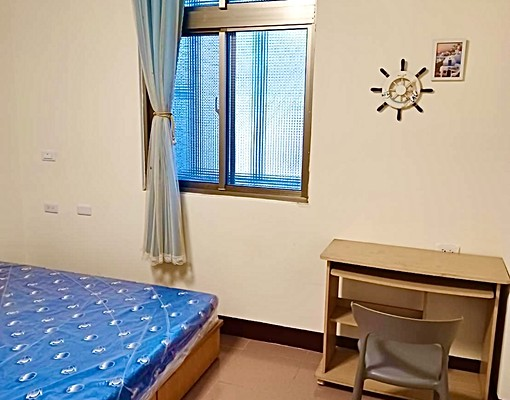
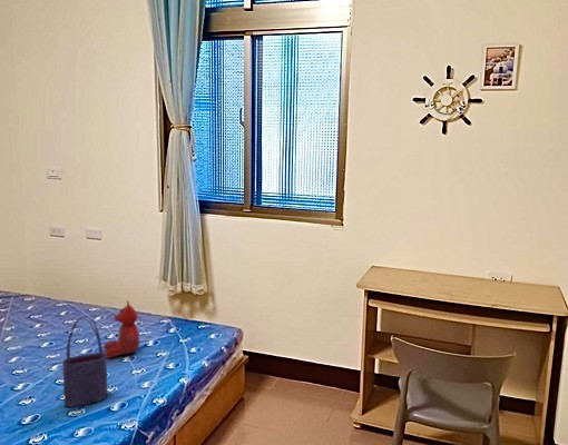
+ stuffed bear (120, 327)
+ tote bag (84, 359)
